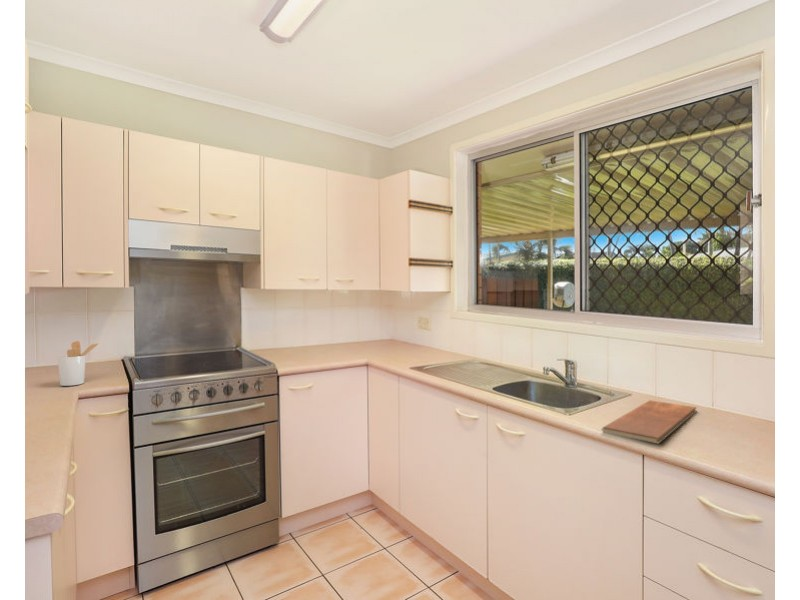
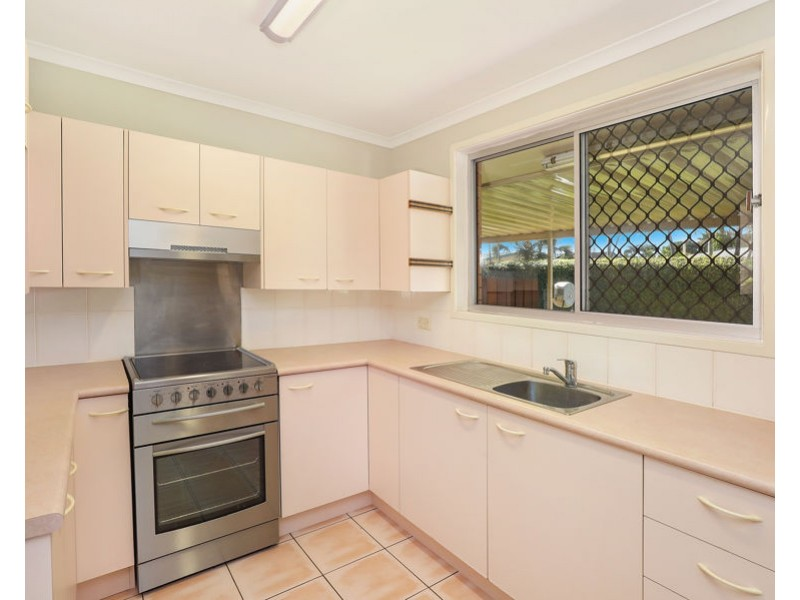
- utensil holder (79, 362)
- chopping board (652, 418)
